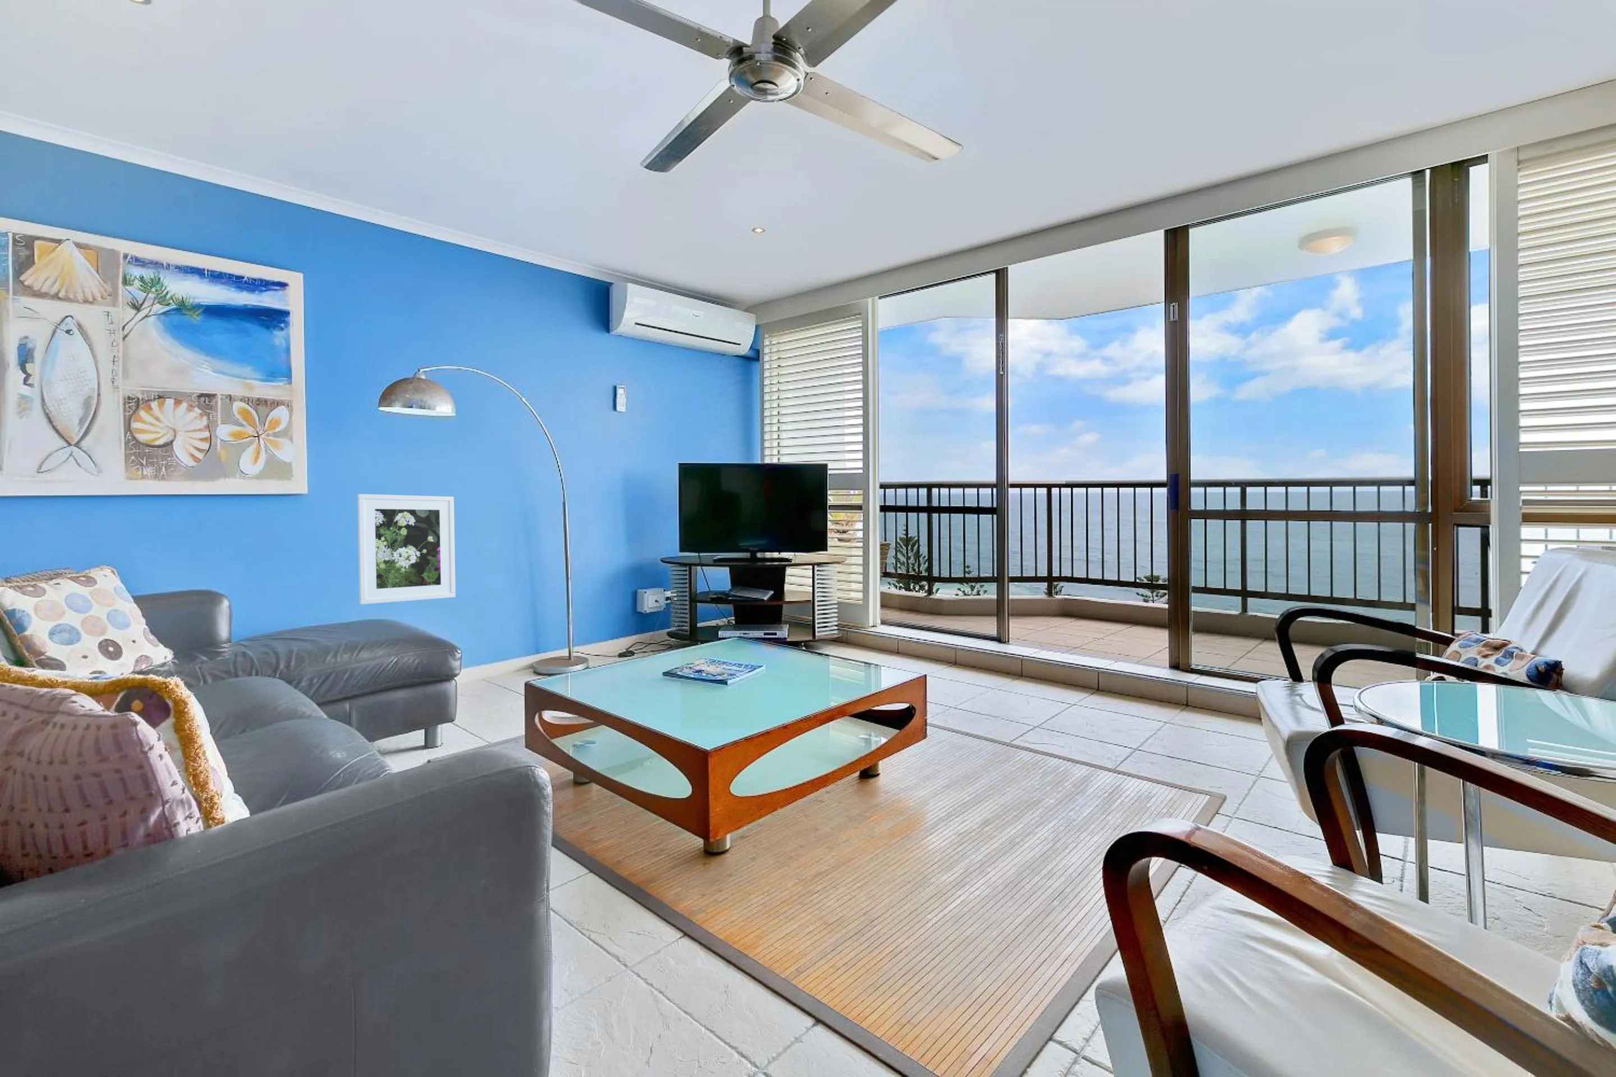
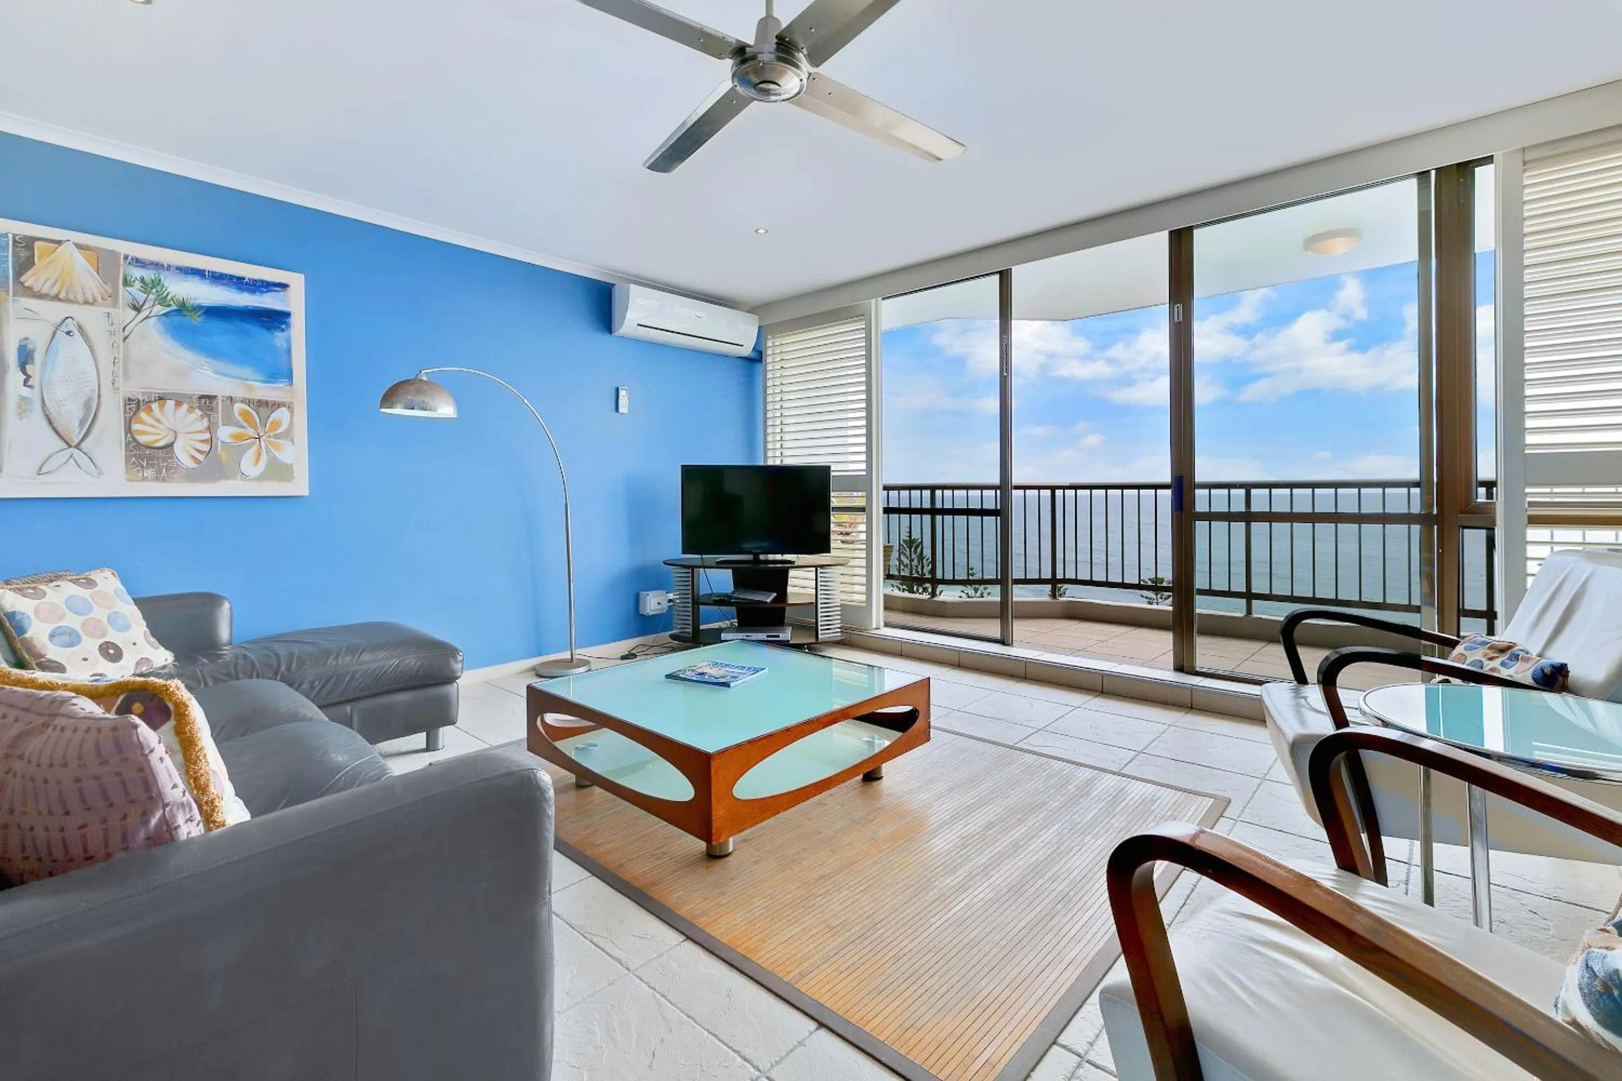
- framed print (409, 548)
